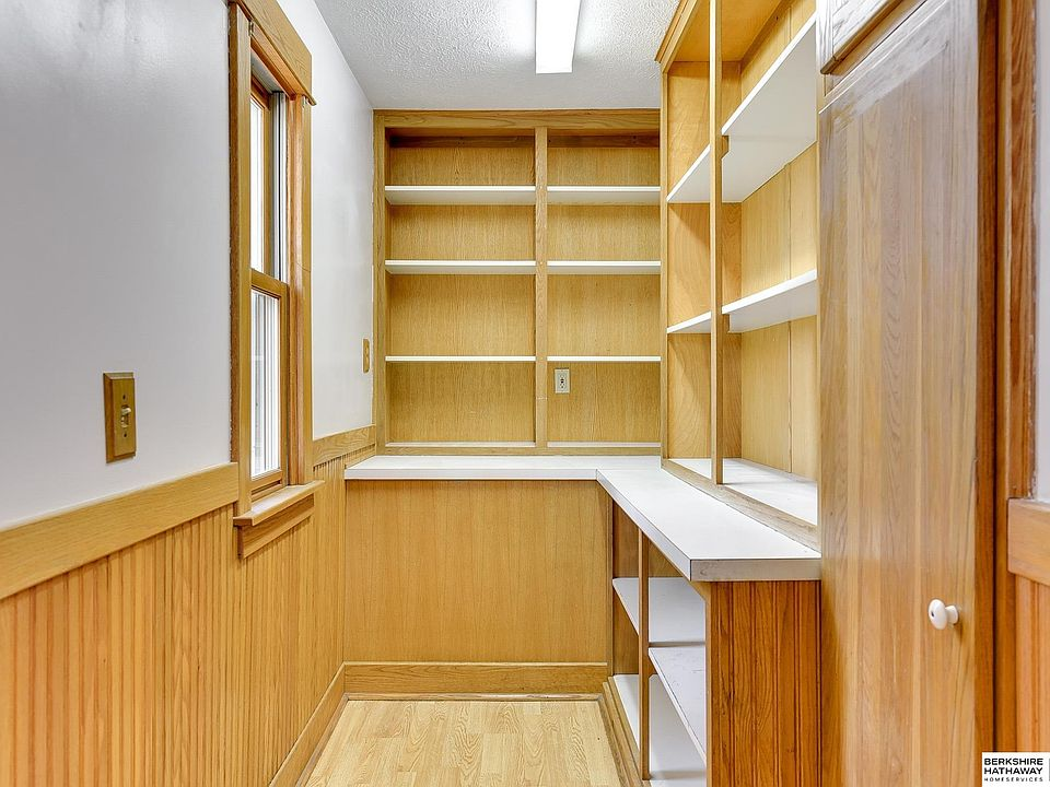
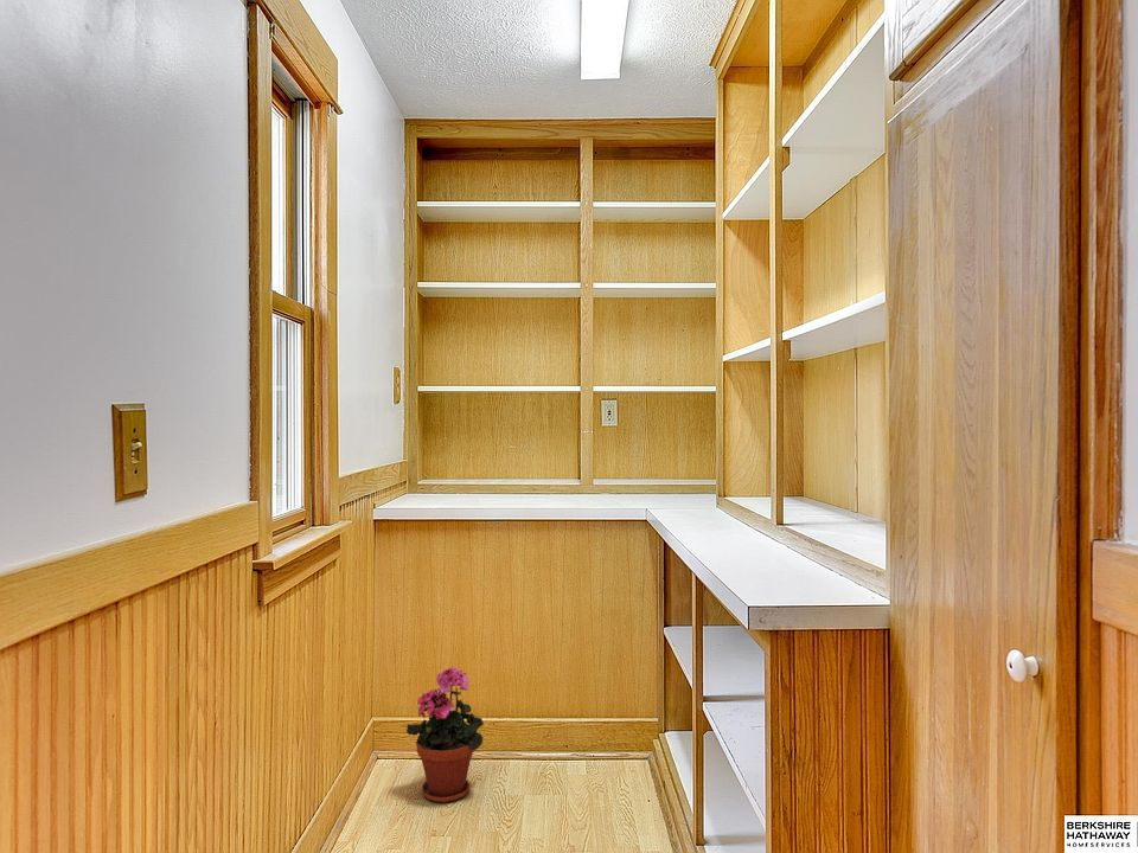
+ potted plant (446, 730)
